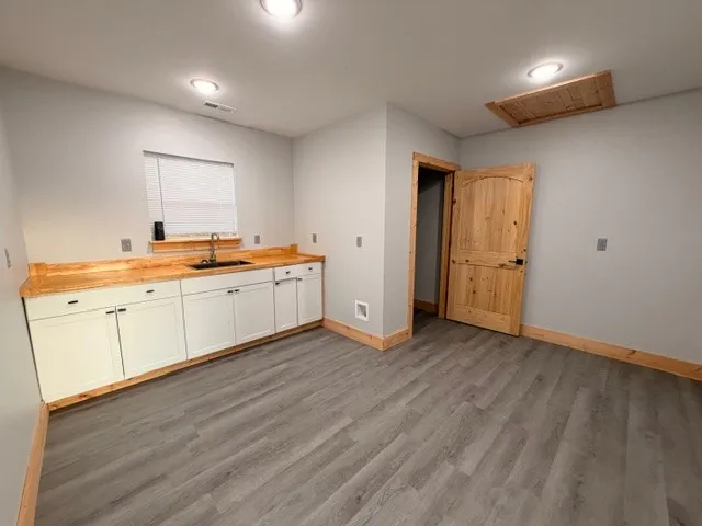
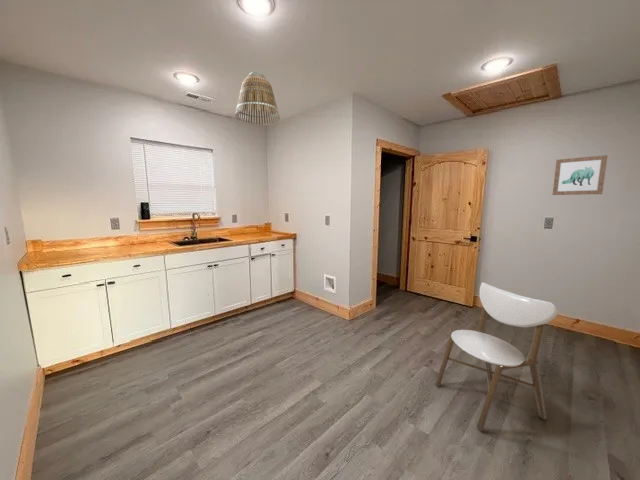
+ lamp shade (256, 96)
+ dining chair (491, 347)
+ wall art (578, 176)
